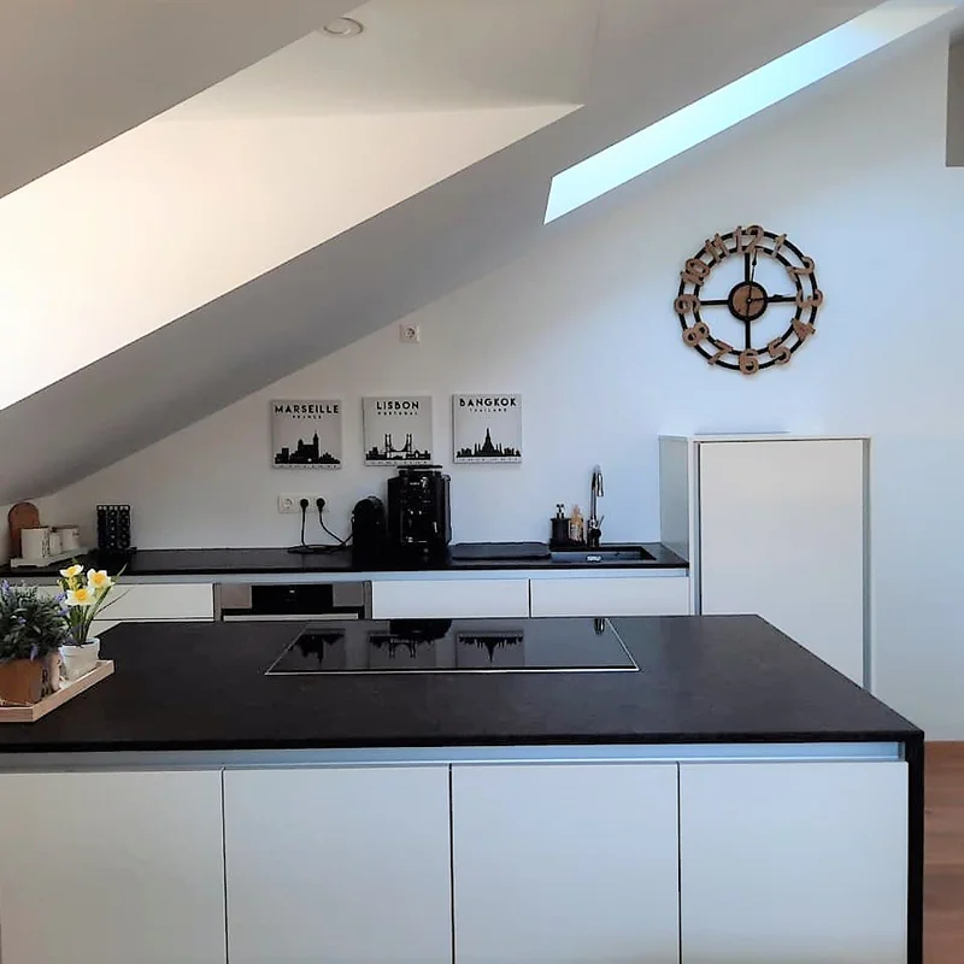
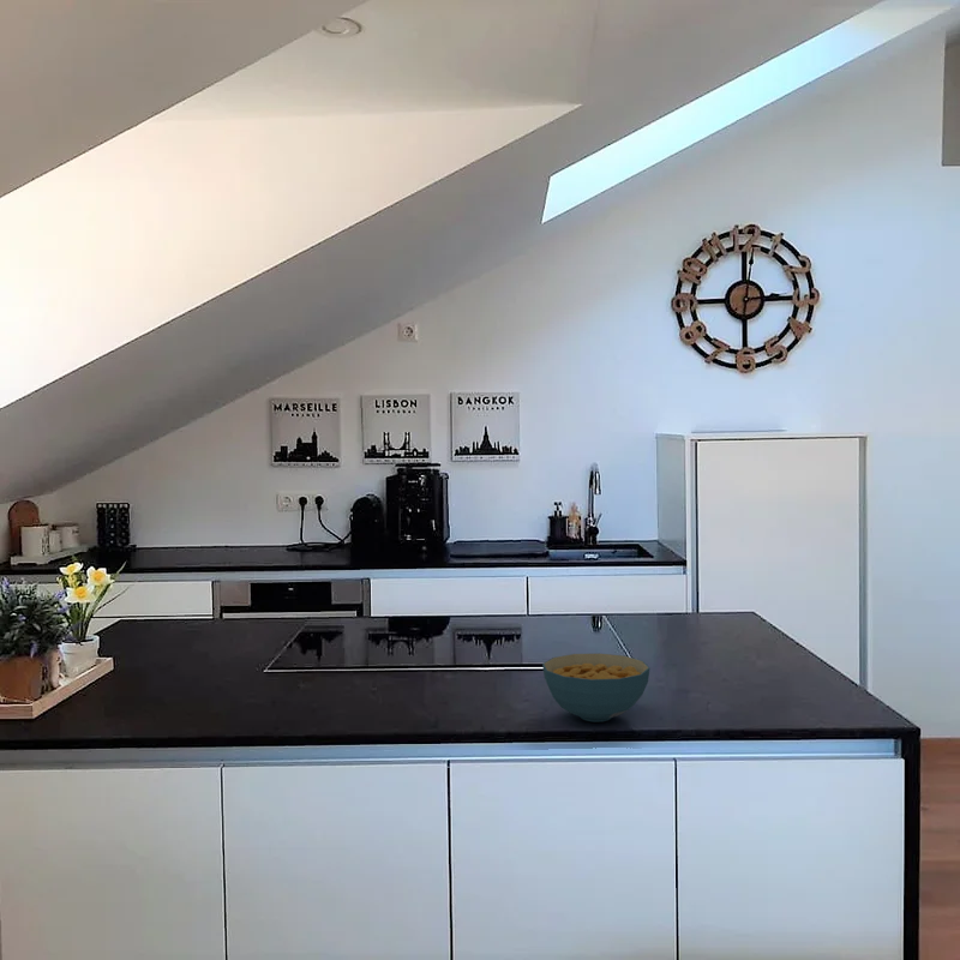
+ cereal bowl (595, 691)
